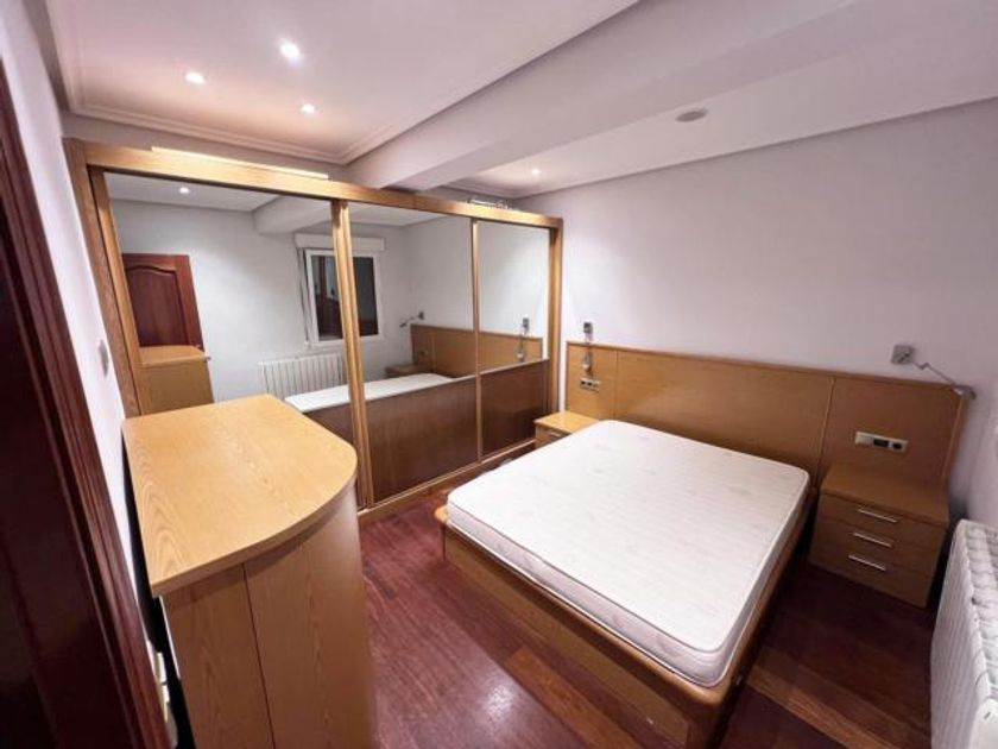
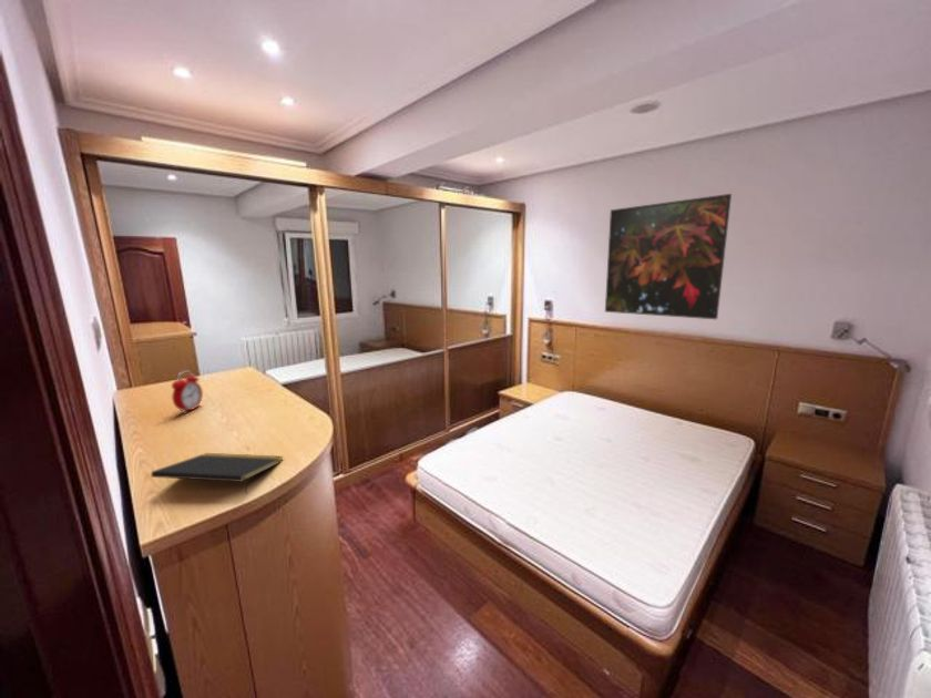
+ alarm clock (186, 390)
+ notepad (222, 465)
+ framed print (659, 260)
